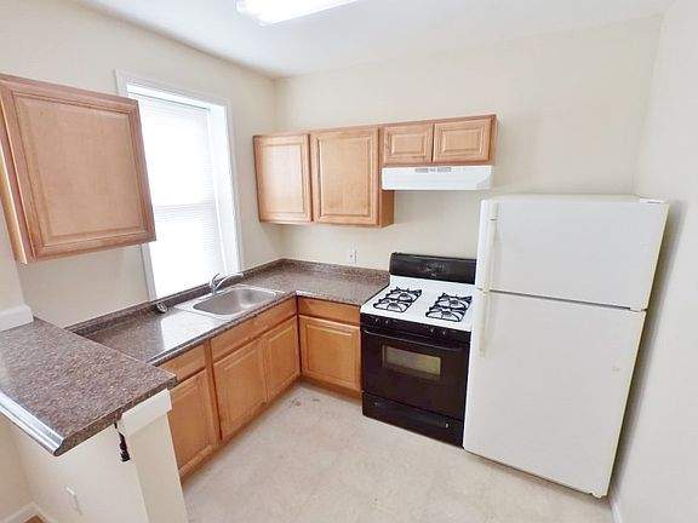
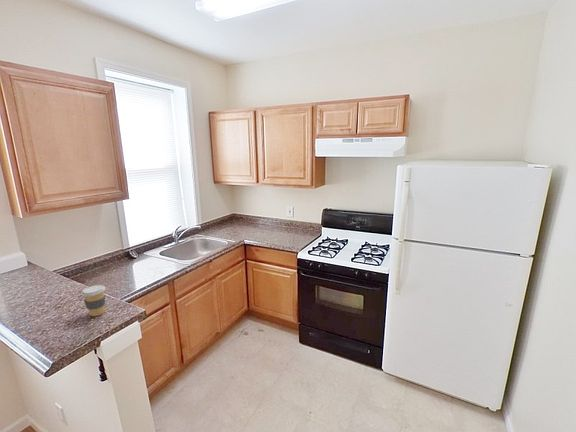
+ coffee cup (95, 301)
